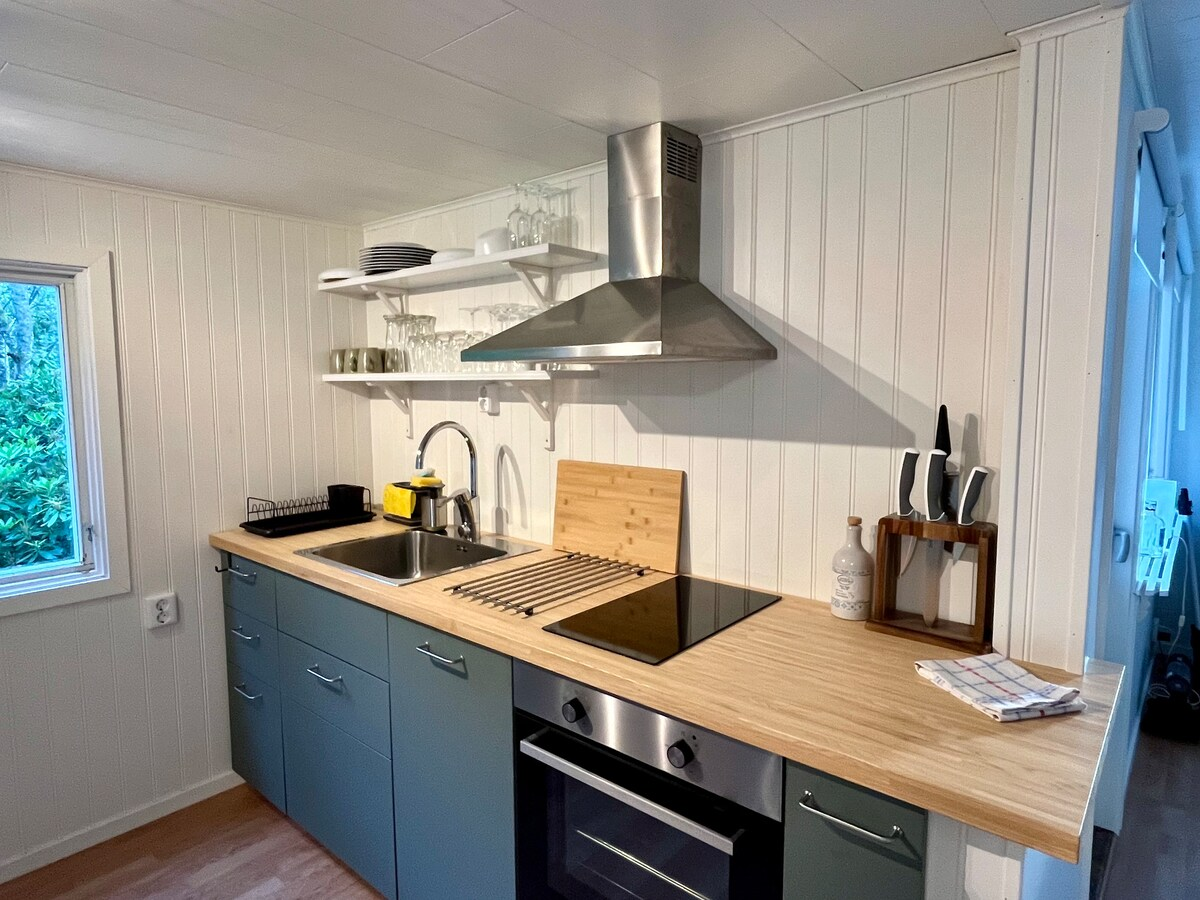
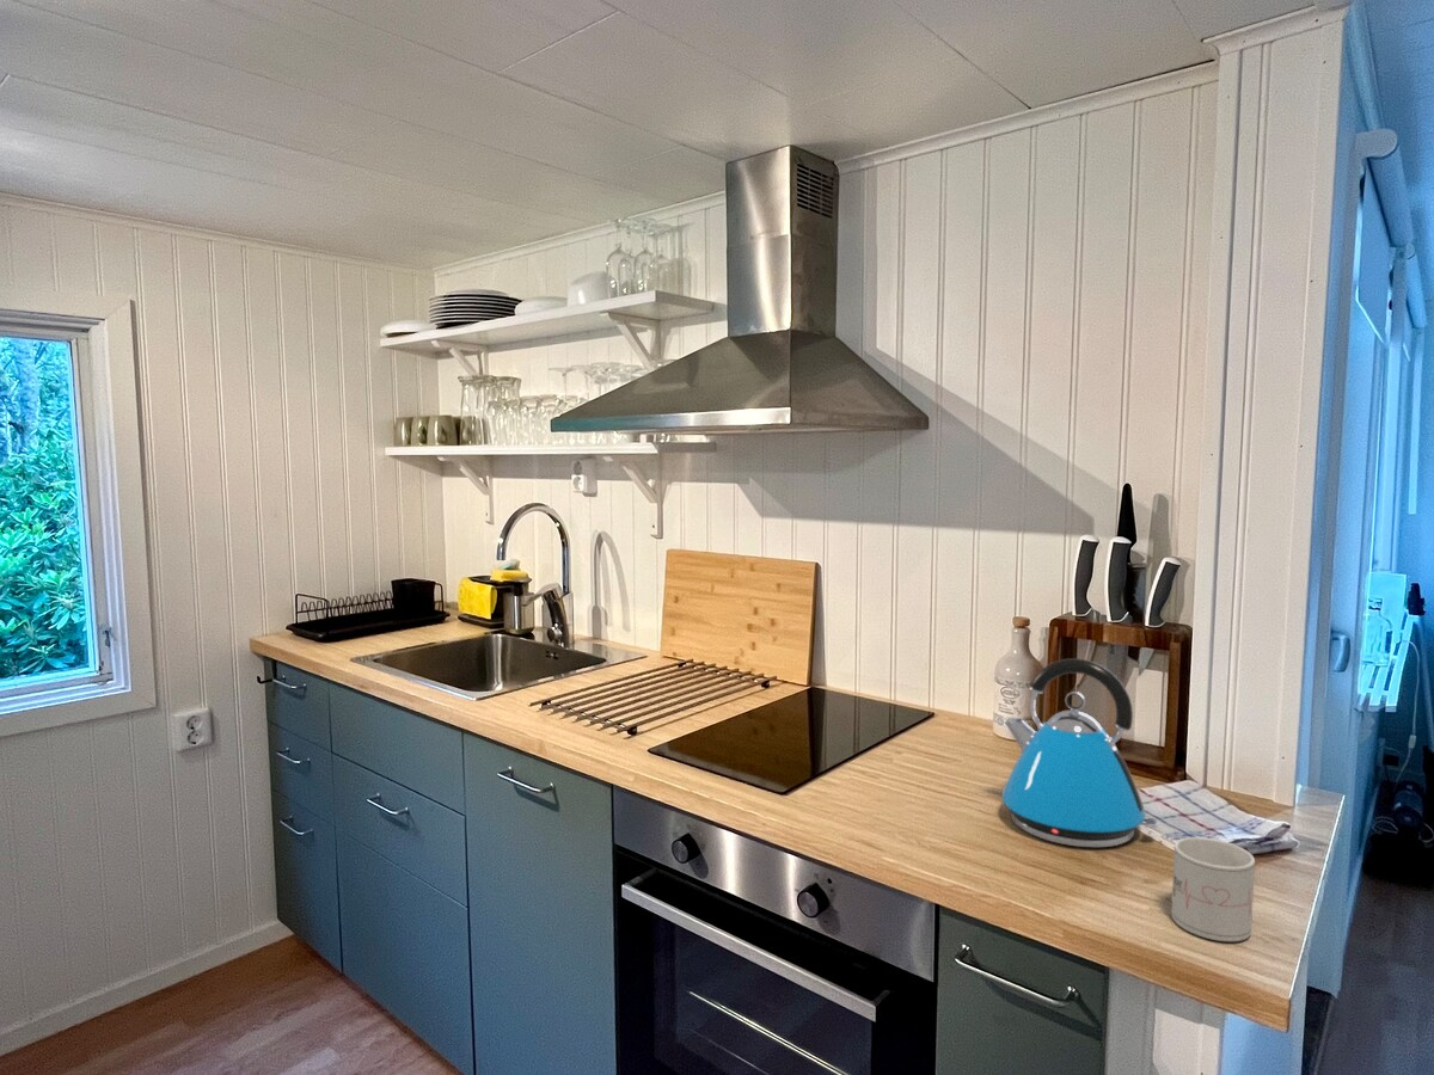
+ mug (1214, 880)
+ kettle (1078, 742)
